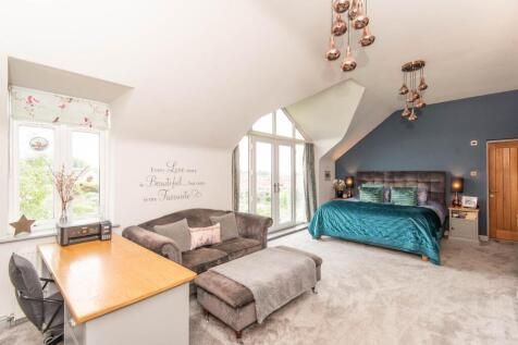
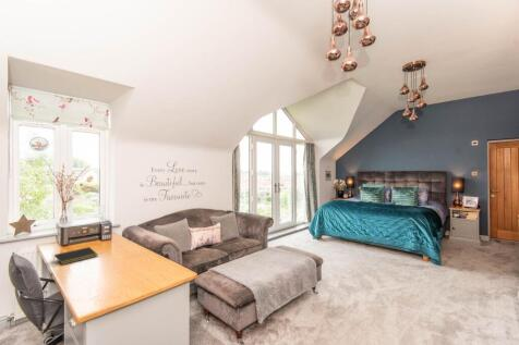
+ notepad (76, 255)
